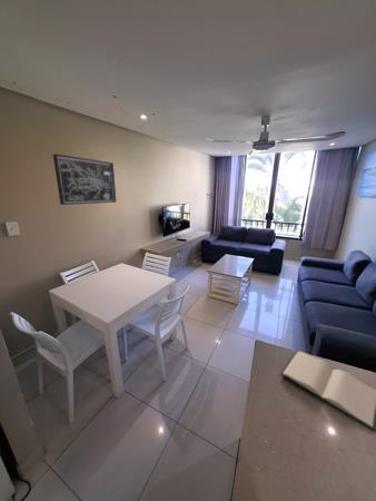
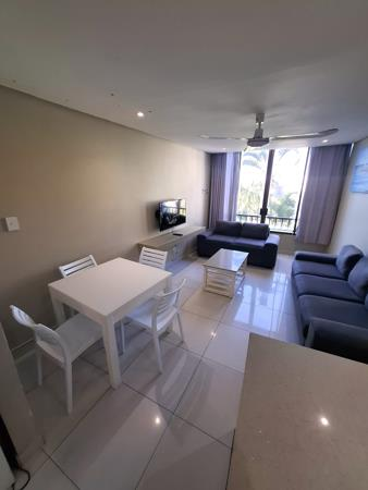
- wall art (89, 181)
- hardback book (328, 381)
